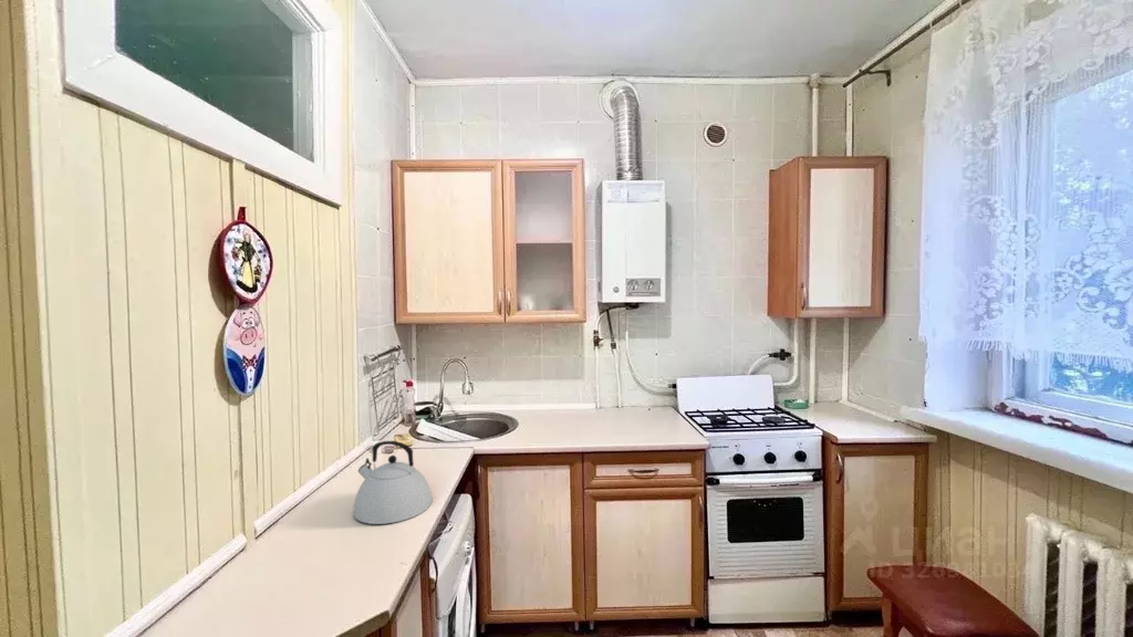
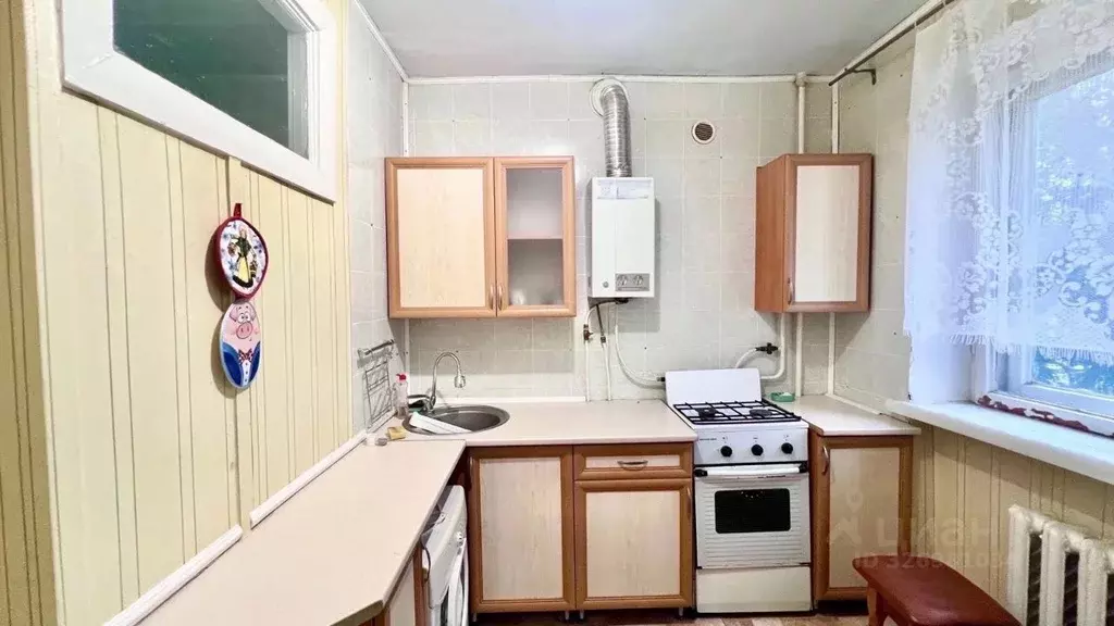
- kettle (391, 473)
